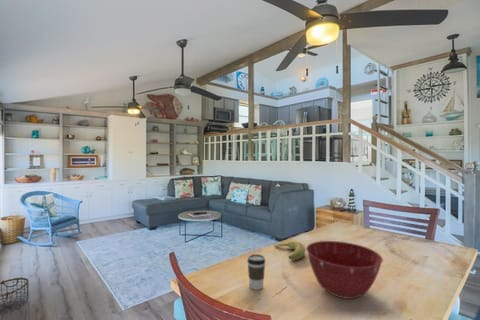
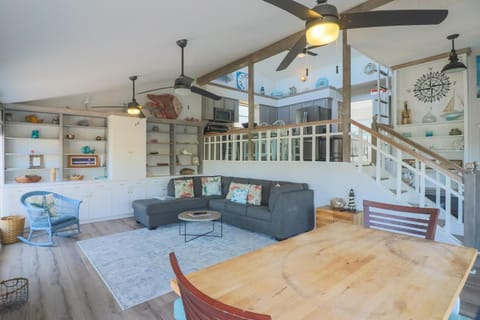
- banana (288, 246)
- coffee cup (256, 271)
- mixing bowl (342, 270)
